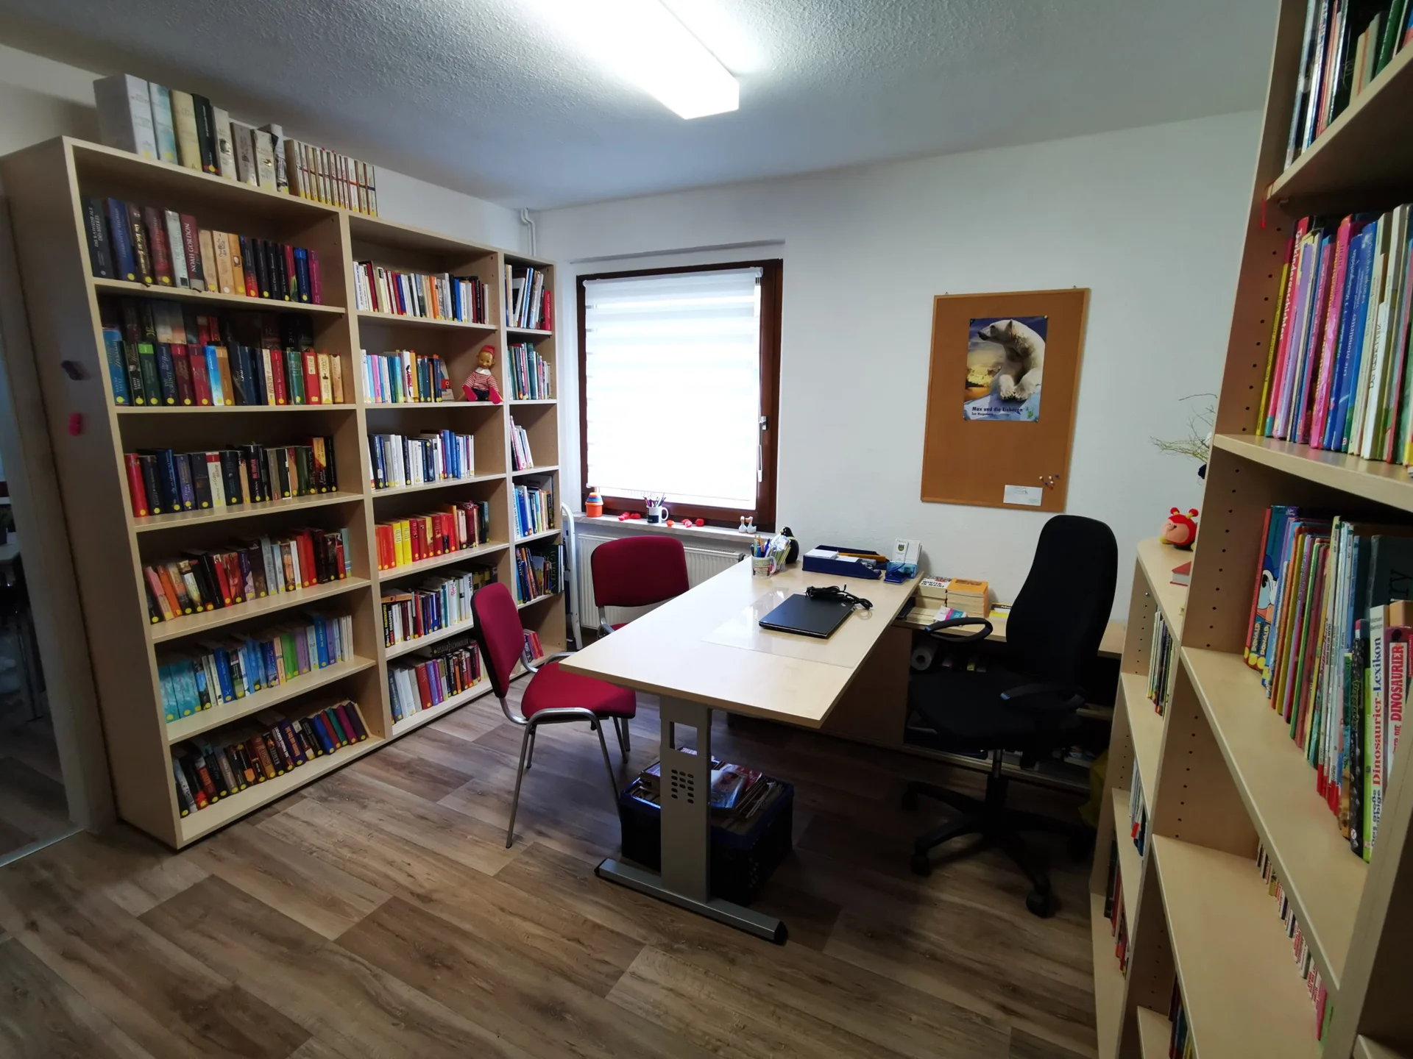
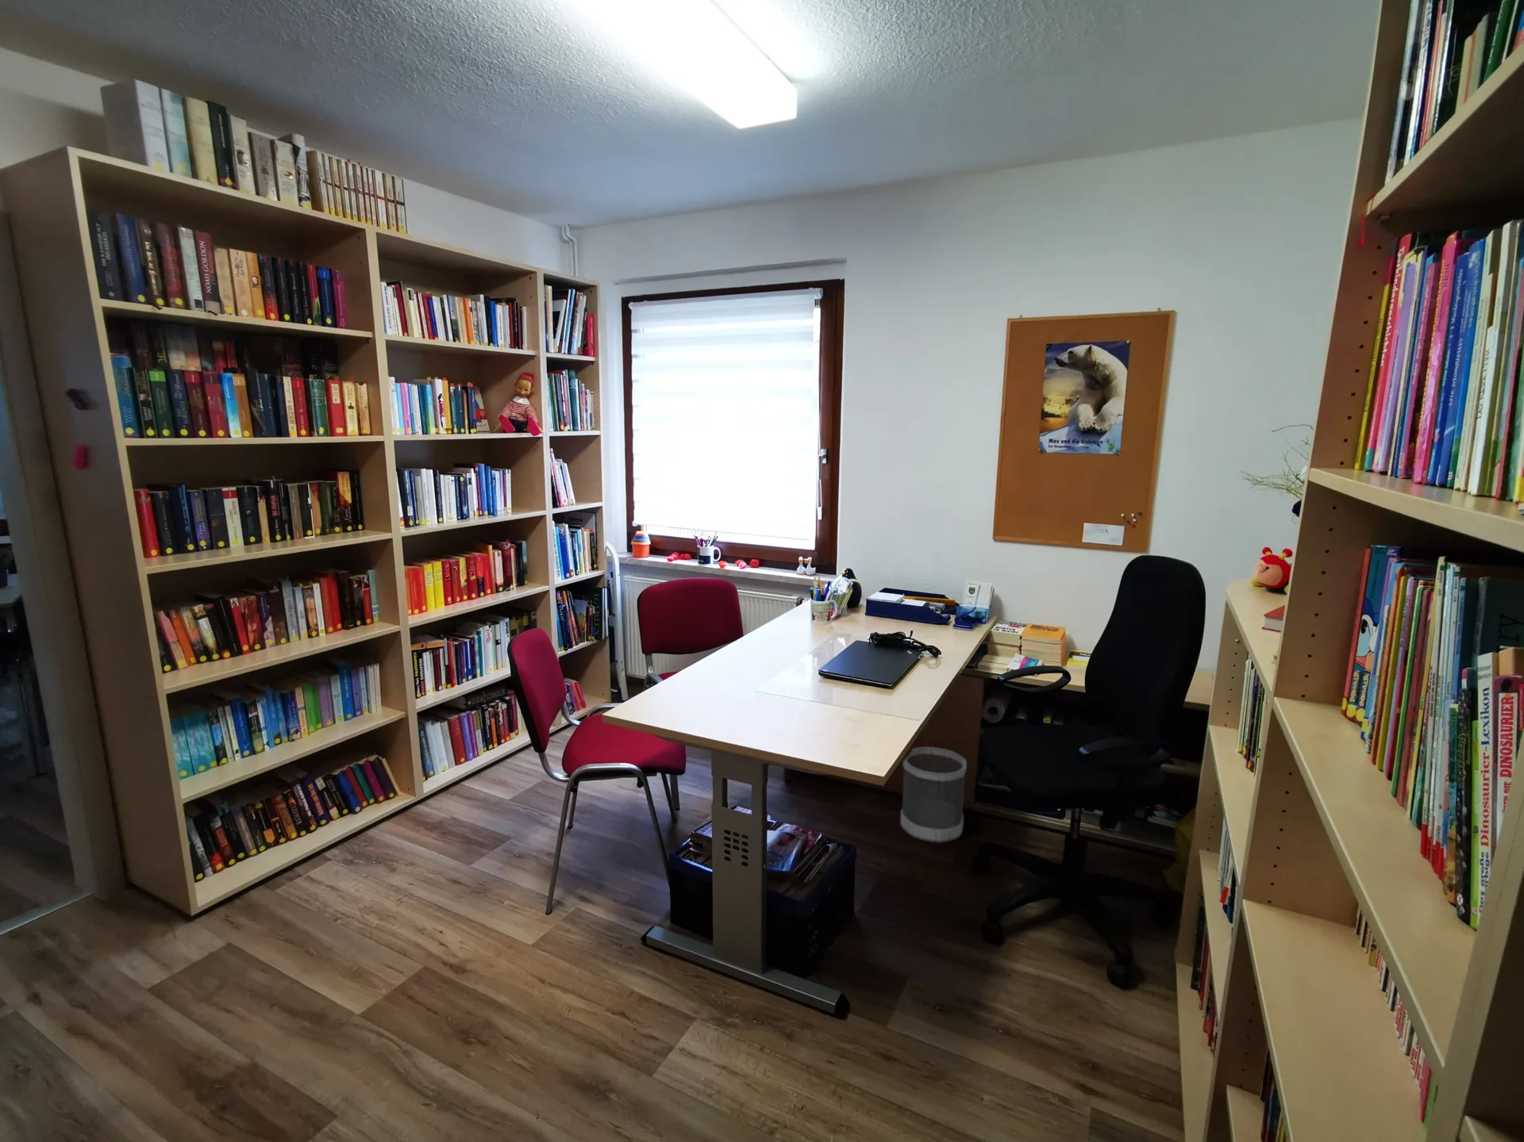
+ wastebasket (932, 793)
